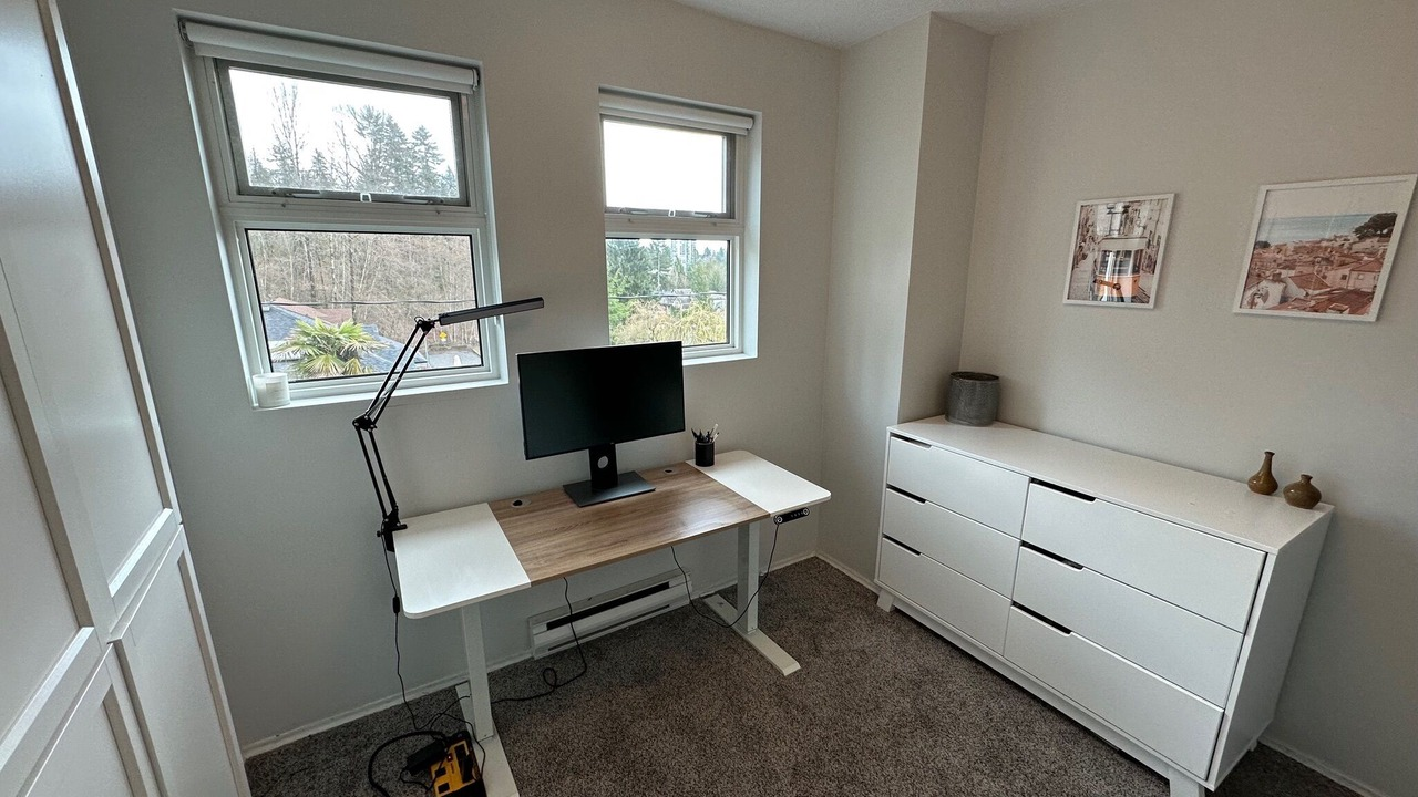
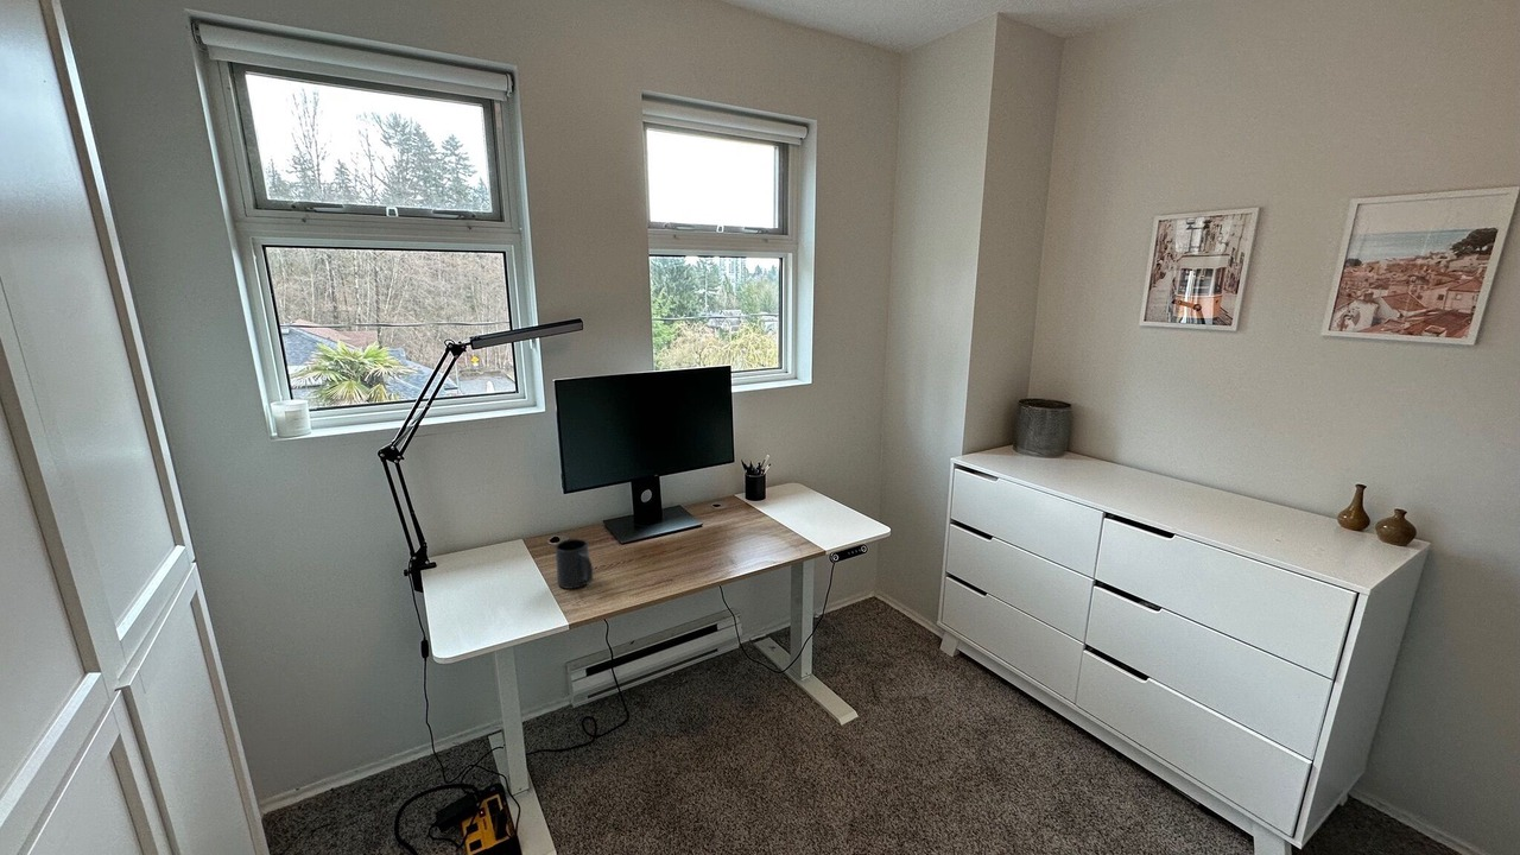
+ mug (576, 565)
